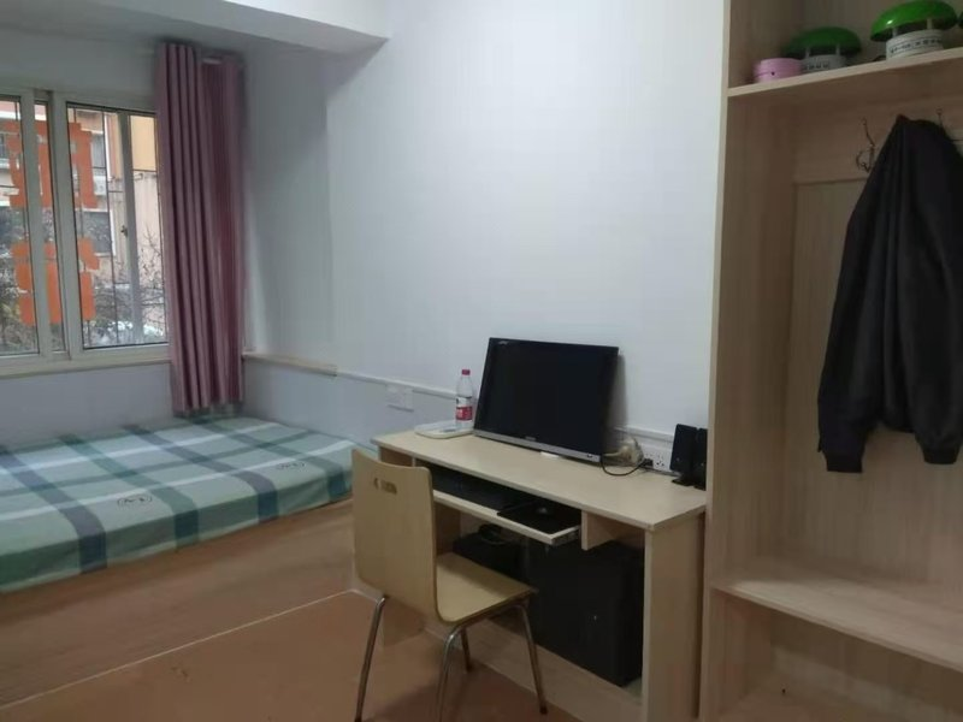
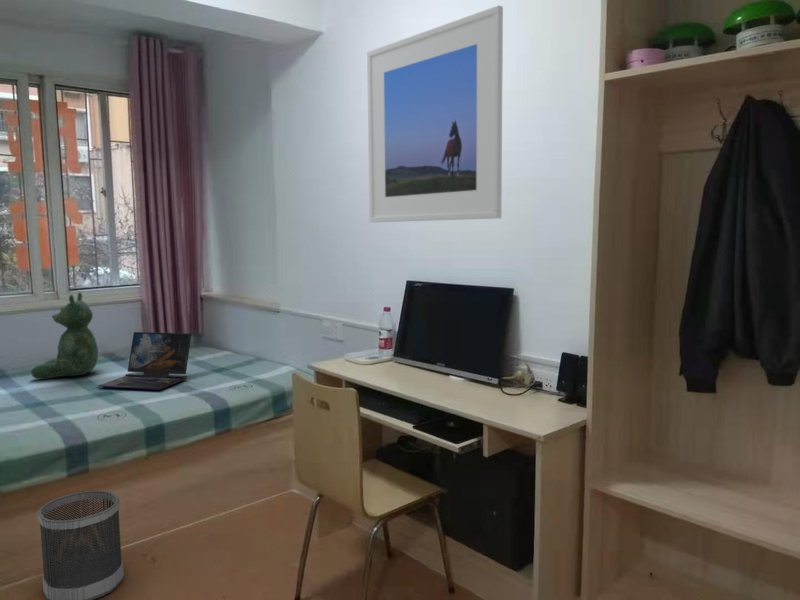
+ wastebasket (82, 544)
+ teddy bear (64, 334)
+ laptop (146, 360)
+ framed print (428, 127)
